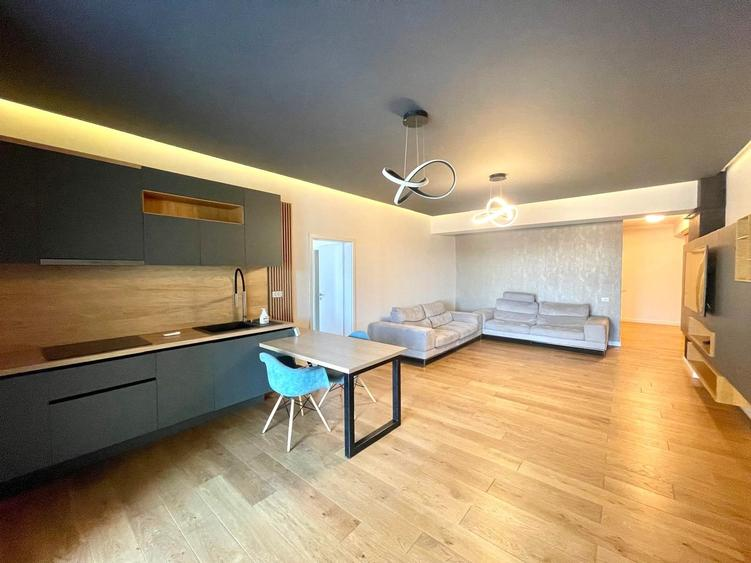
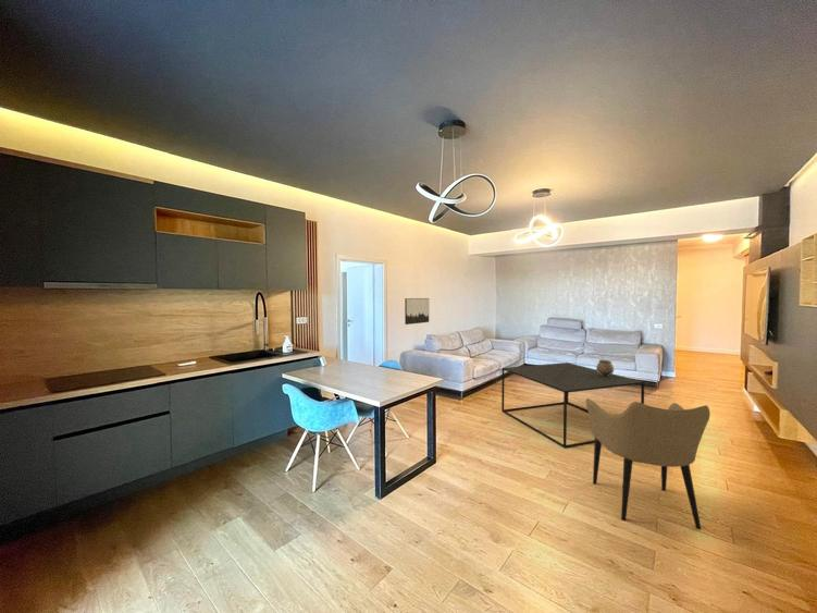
+ pottery (605, 368)
+ armchair (647, 450)
+ coffee table (566, 397)
+ wall art (417, 310)
